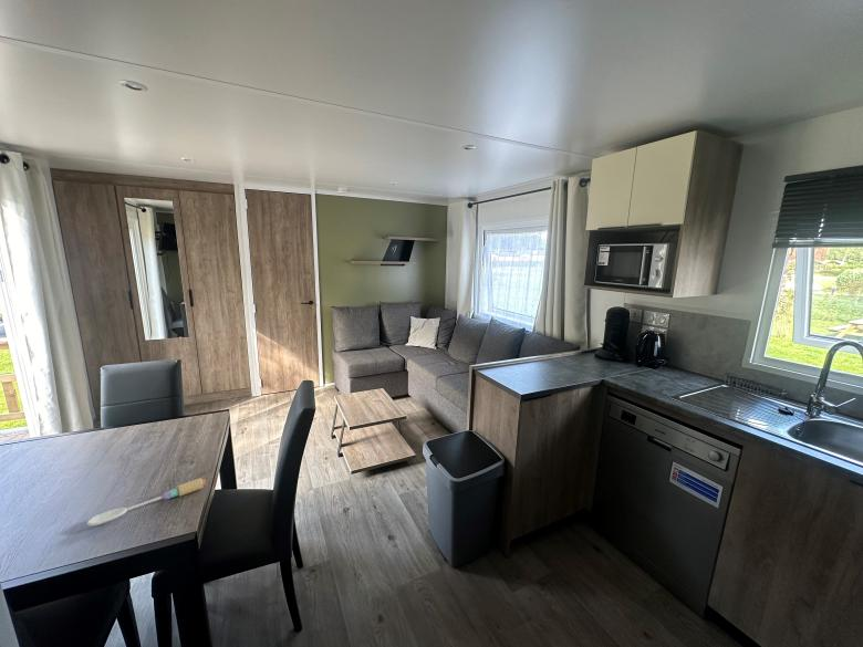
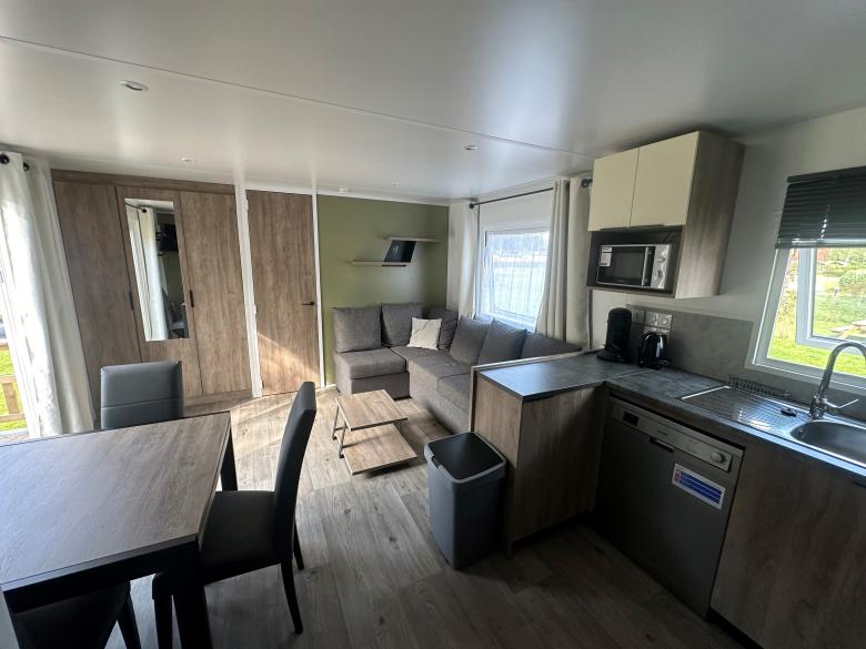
- spoon (150, 500)
